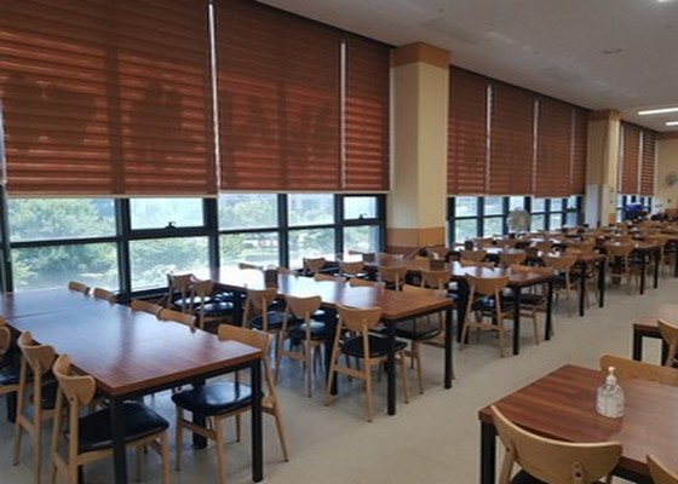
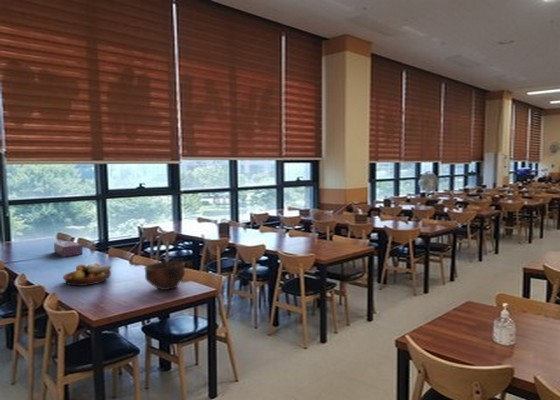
+ fruit bowl (88, 271)
+ tissue box (68, 248)
+ bowl (165, 275)
